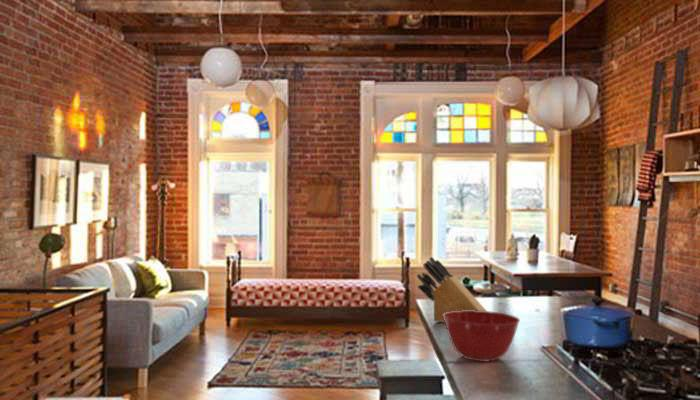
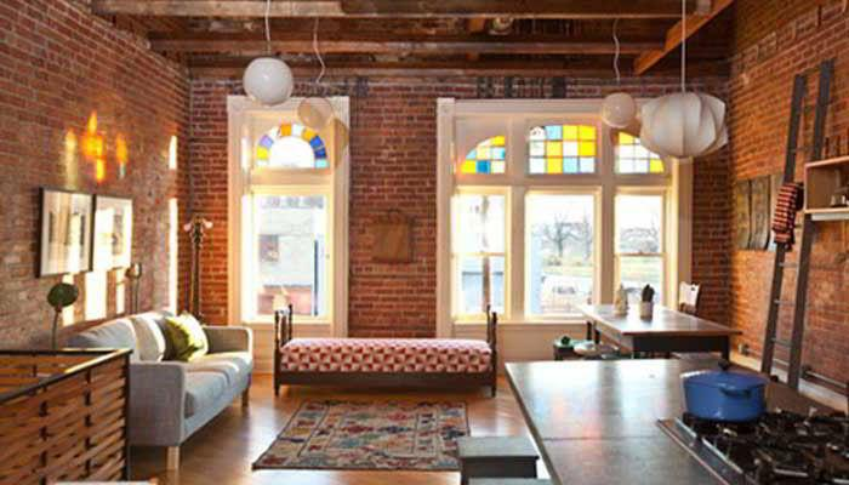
- mixing bowl (480, 336)
- knife block (453, 289)
